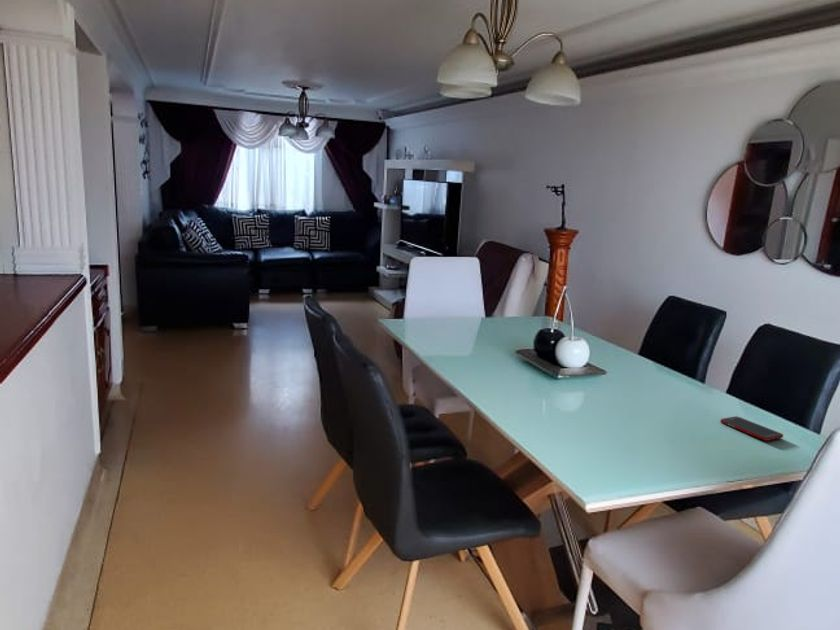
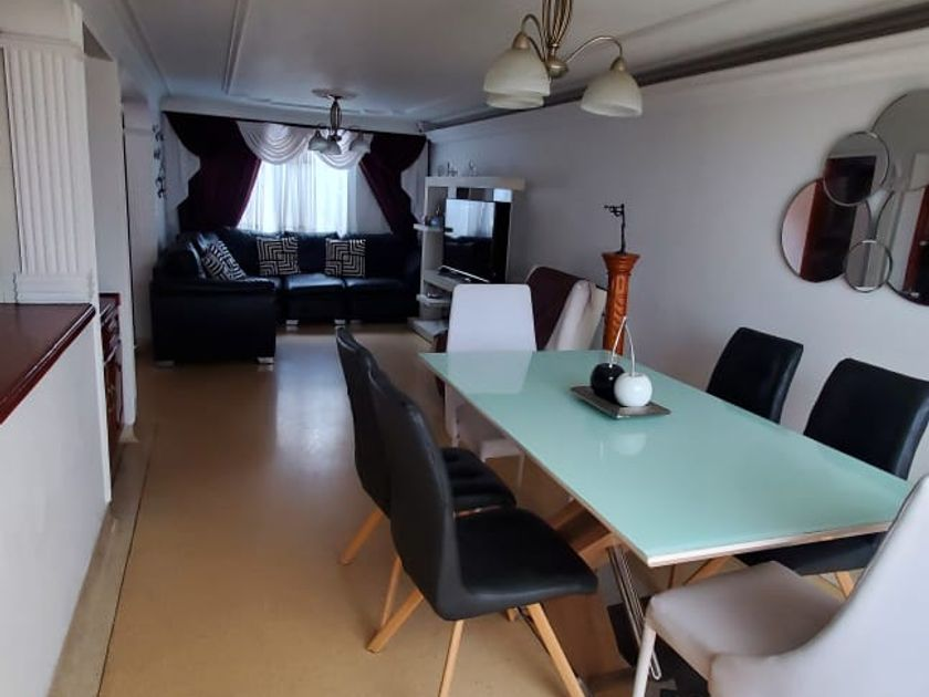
- cell phone (750, 428)
